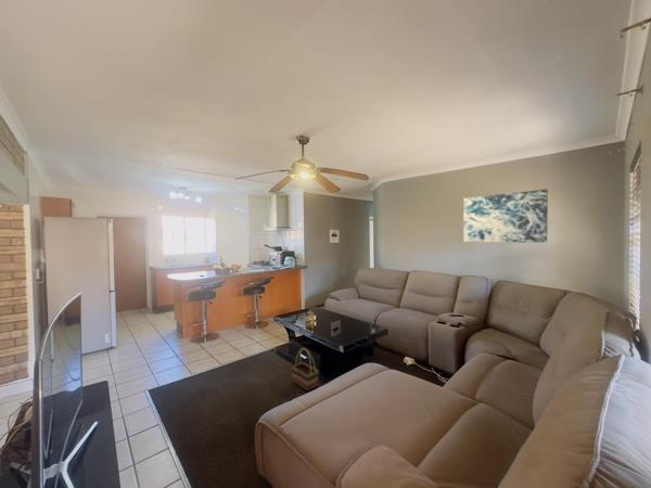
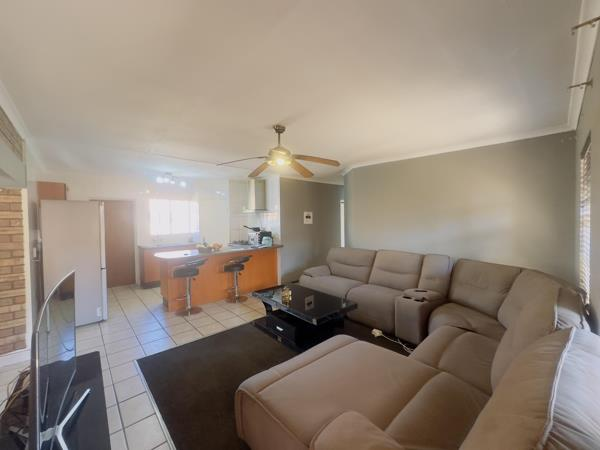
- wall art (501, 218)
- basket (305, 365)
